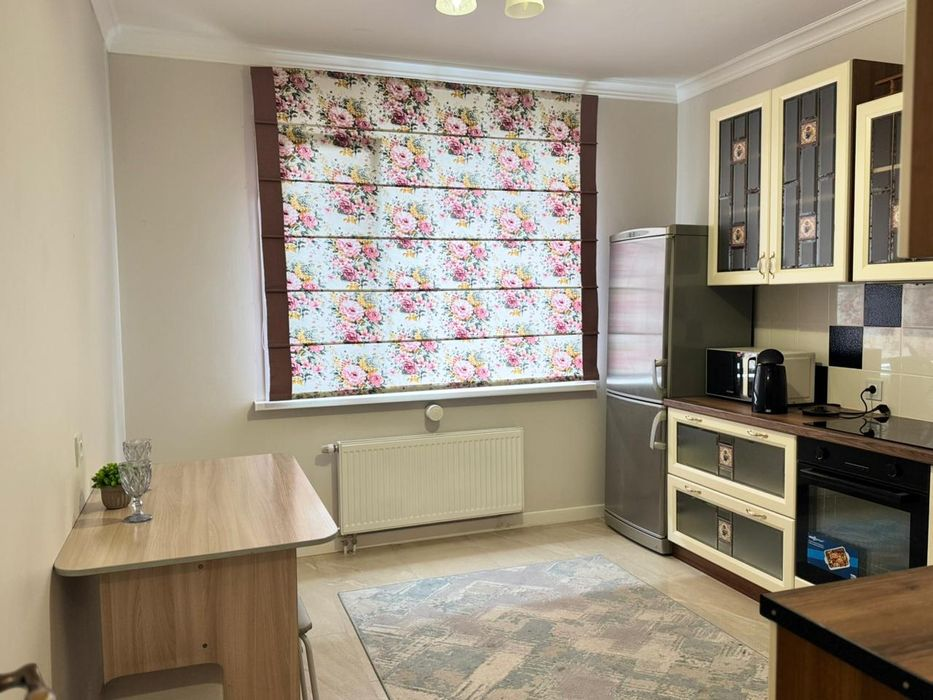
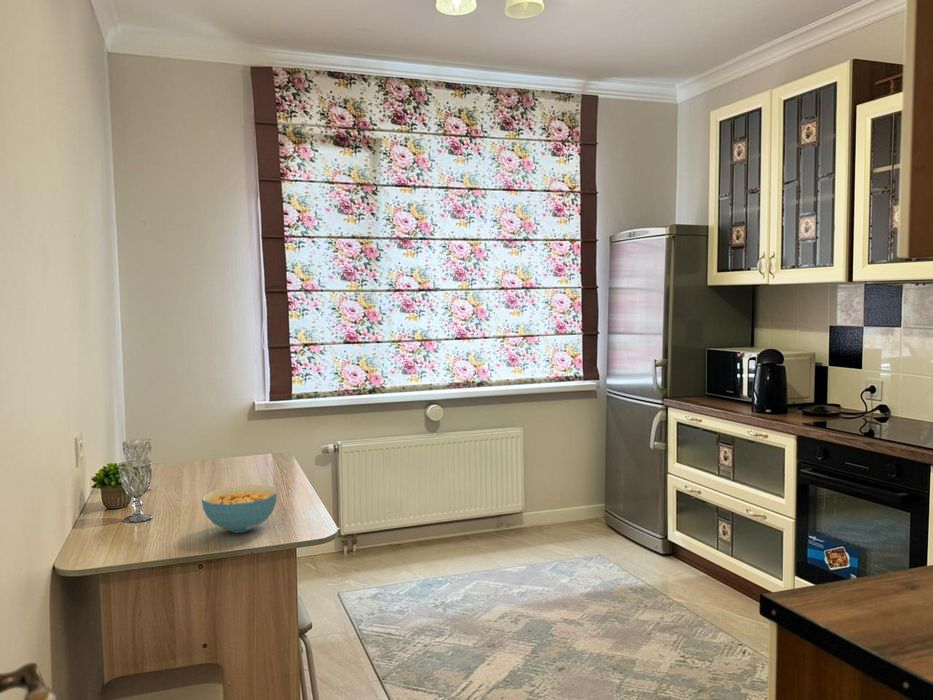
+ cereal bowl (240, 511)
